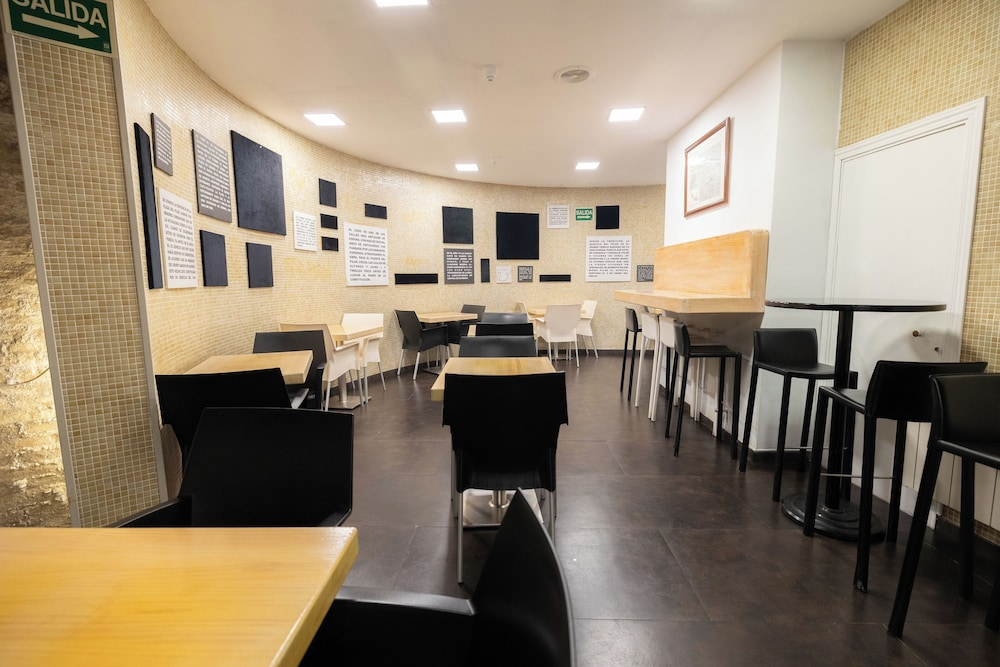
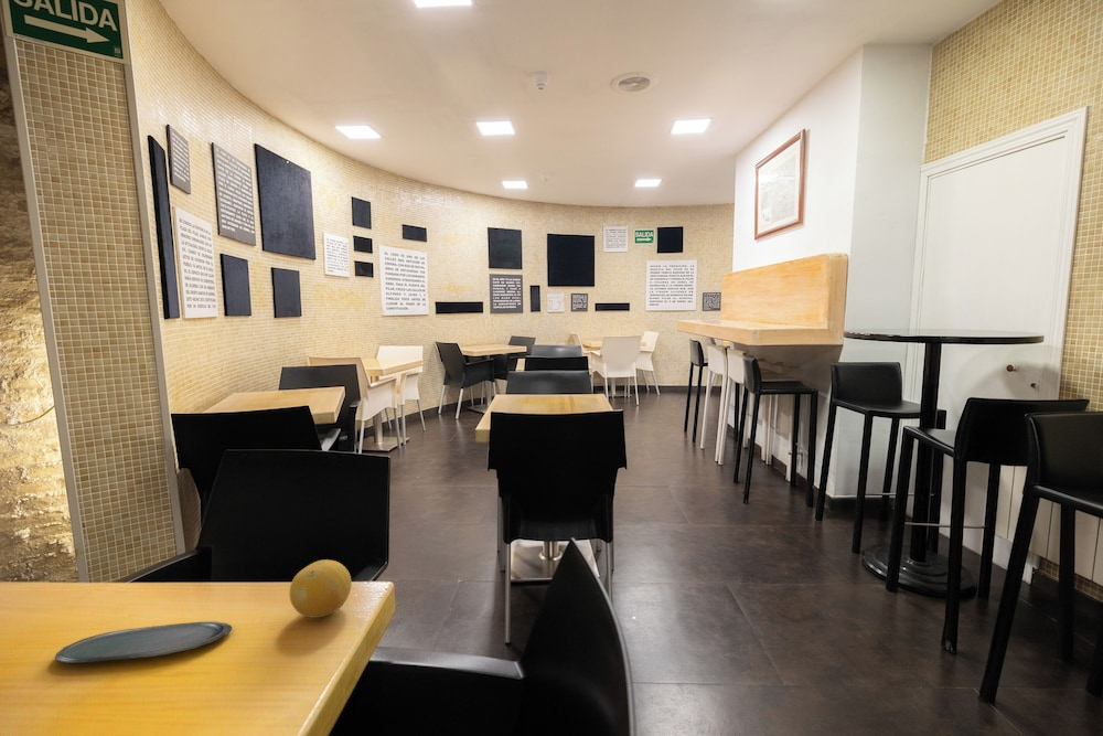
+ oval tray (146, 640)
+ fruit (321, 588)
